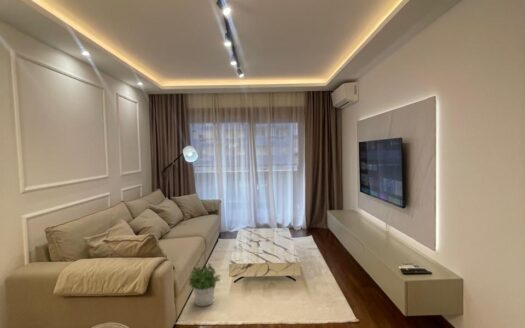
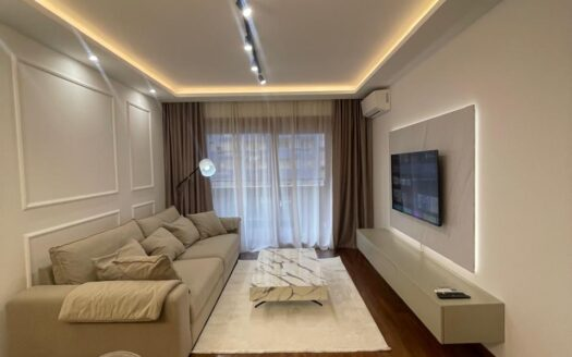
- potted plant (204, 284)
